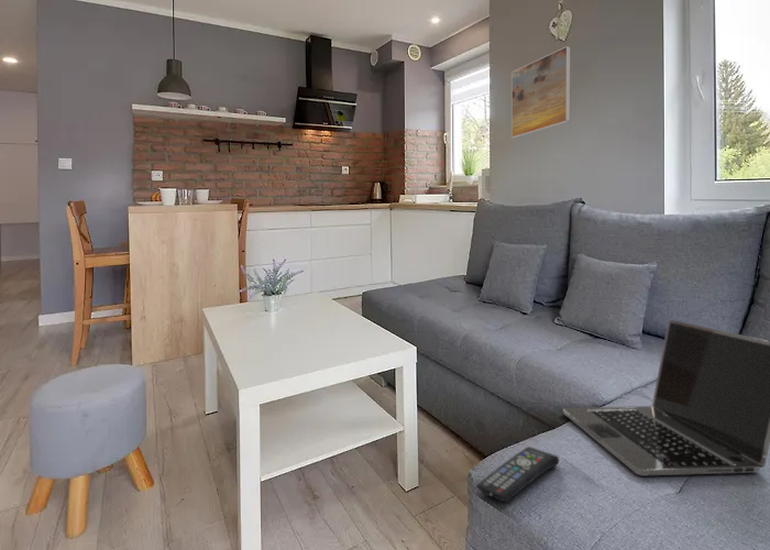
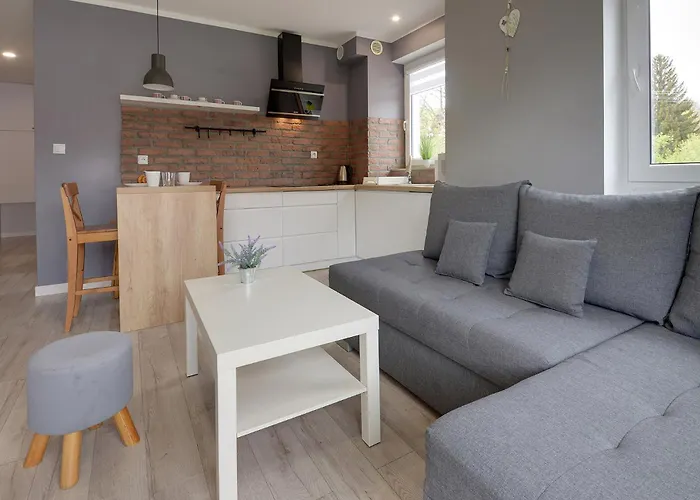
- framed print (539, 95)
- remote control (520, 471)
- laptop (657, 385)
